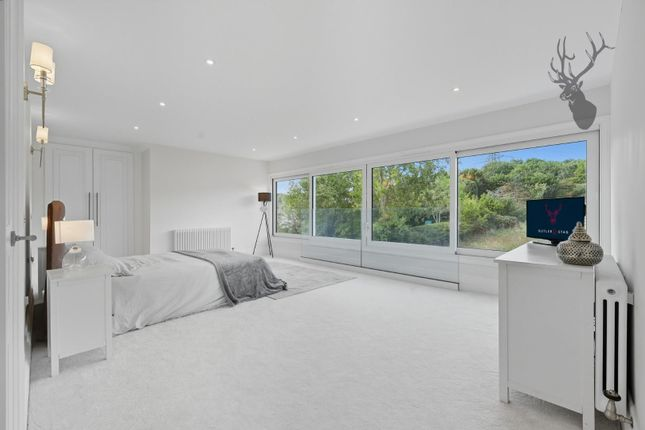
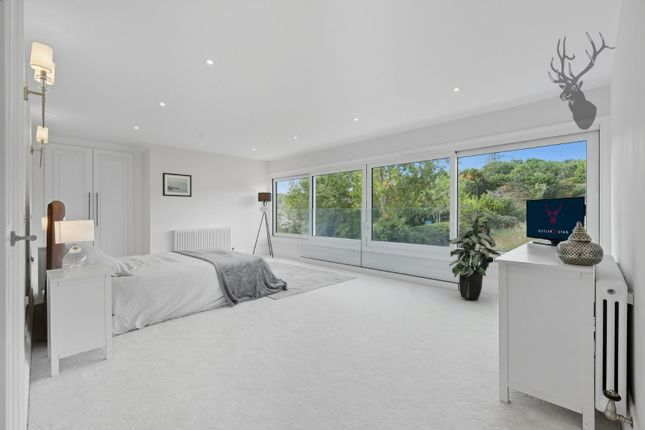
+ wall art (177, 185)
+ indoor plant (470, 252)
